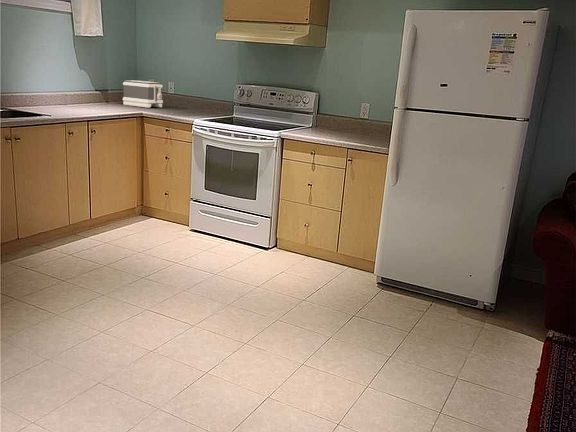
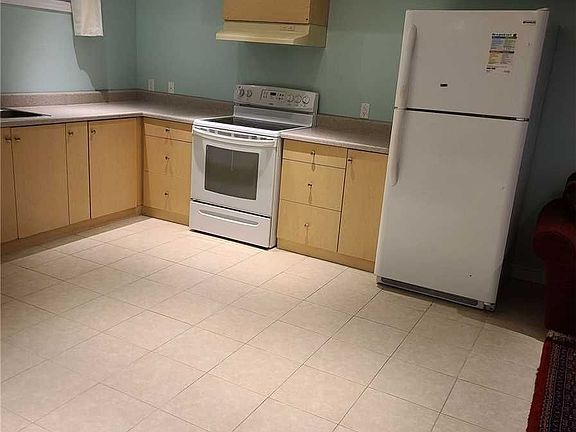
- toaster (144, 94)
